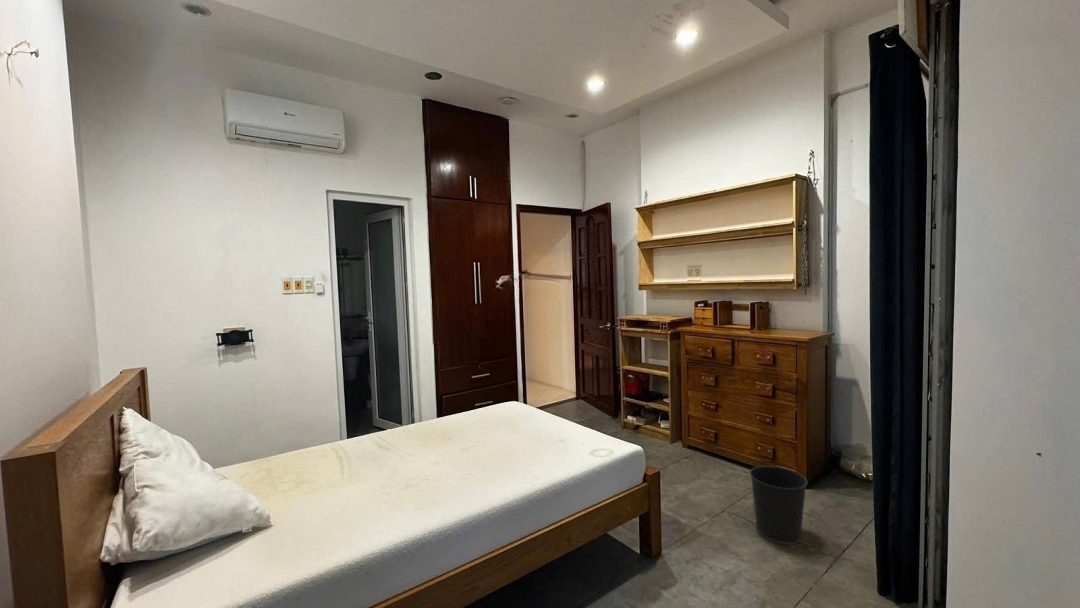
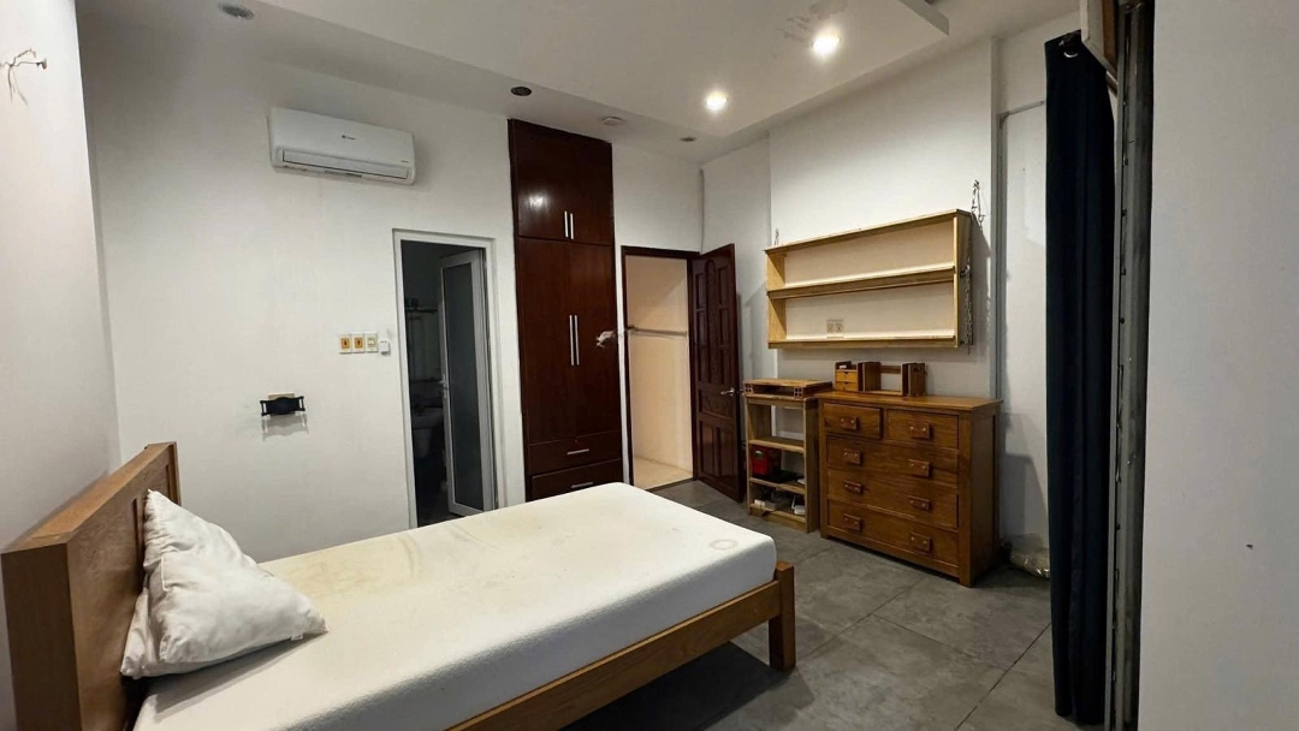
- wastebasket (777, 504)
